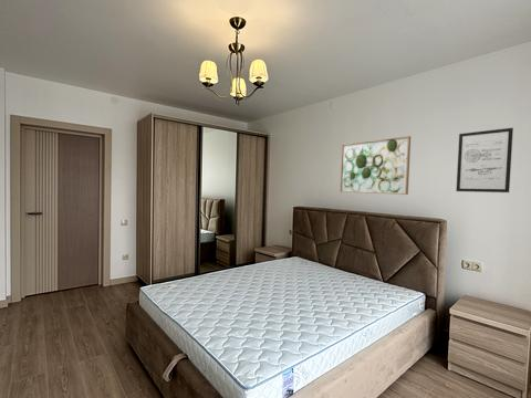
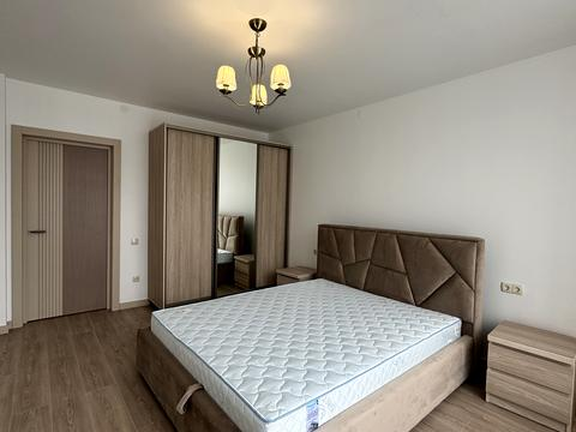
- wall art (371, 167)
- wall art (482, 161)
